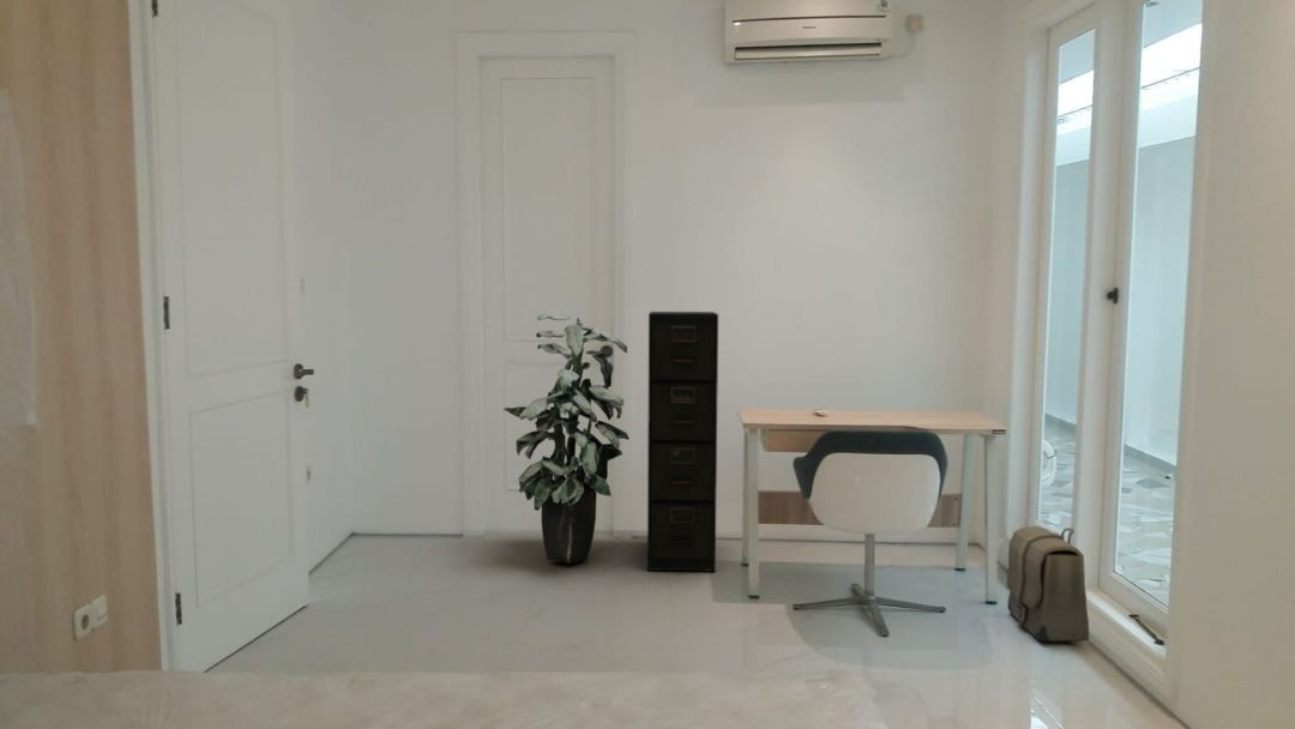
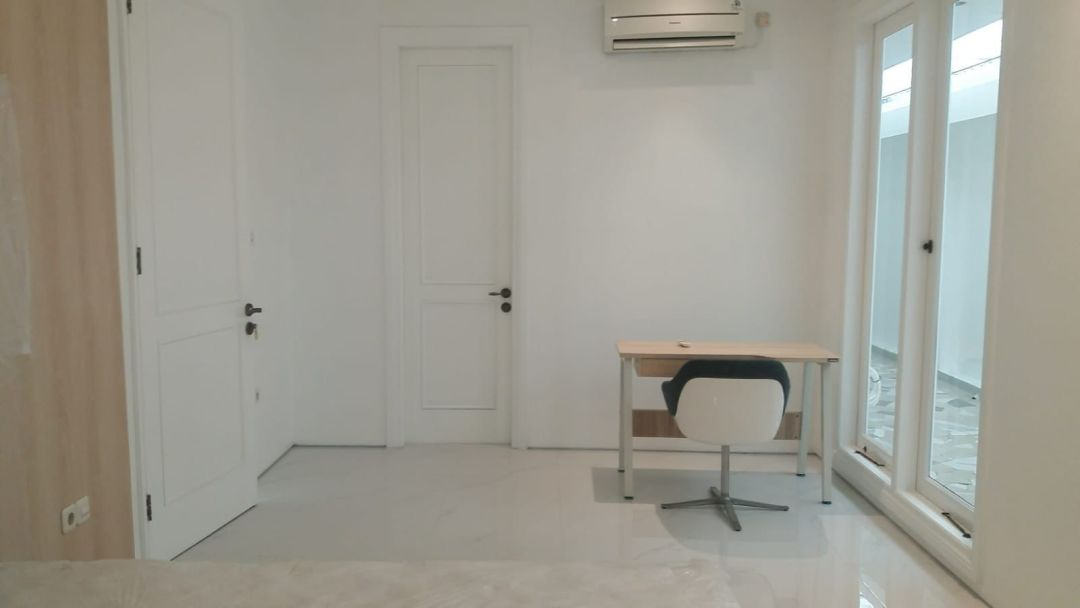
- filing cabinet (681, 435)
- backpack (1043, 578)
- indoor plant (565, 436)
